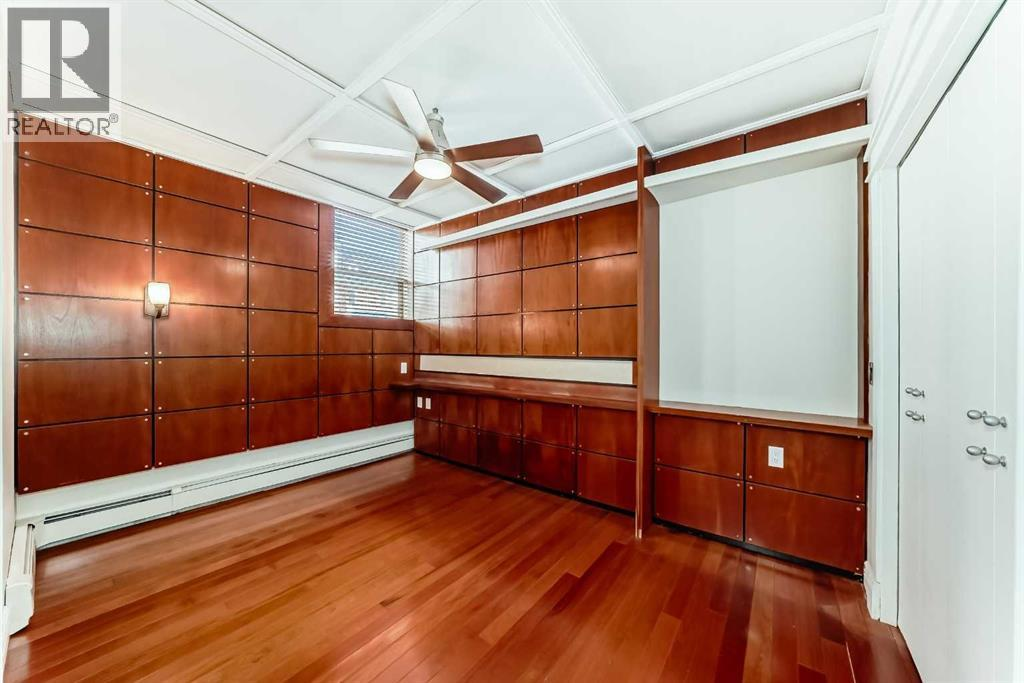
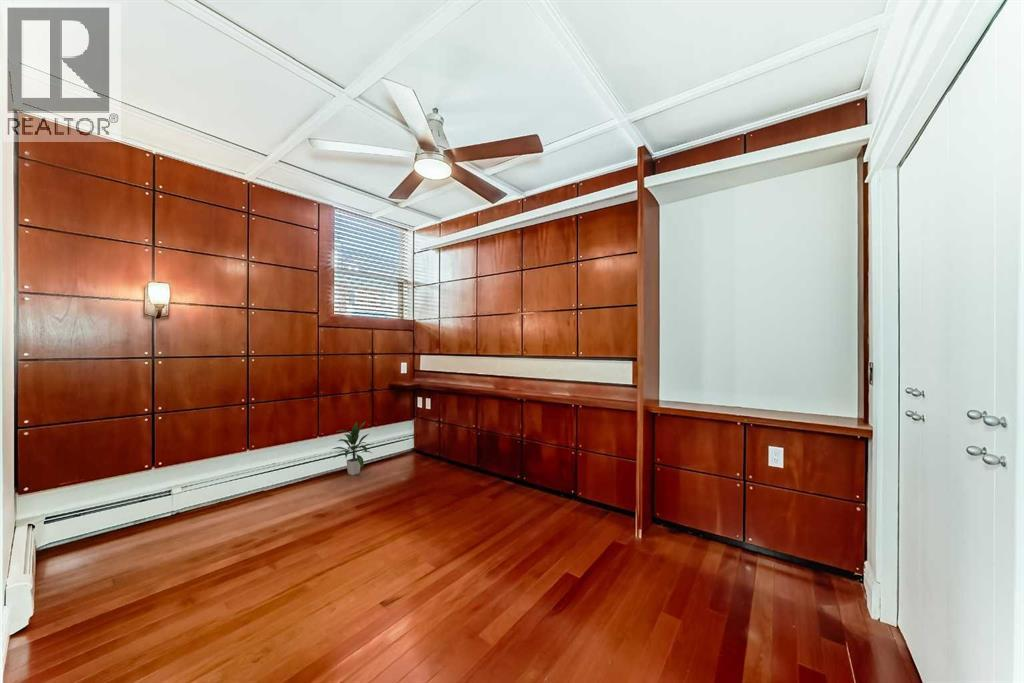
+ indoor plant (353, 448)
